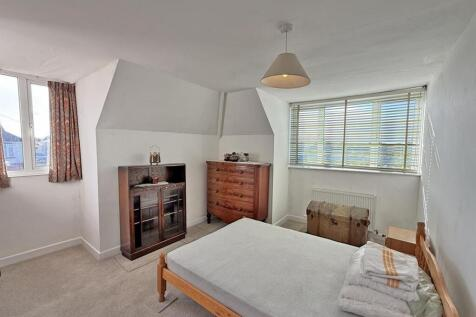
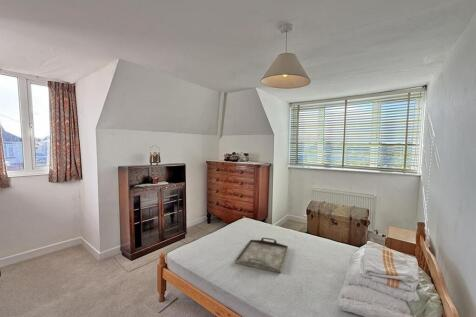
+ serving tray (263, 251)
